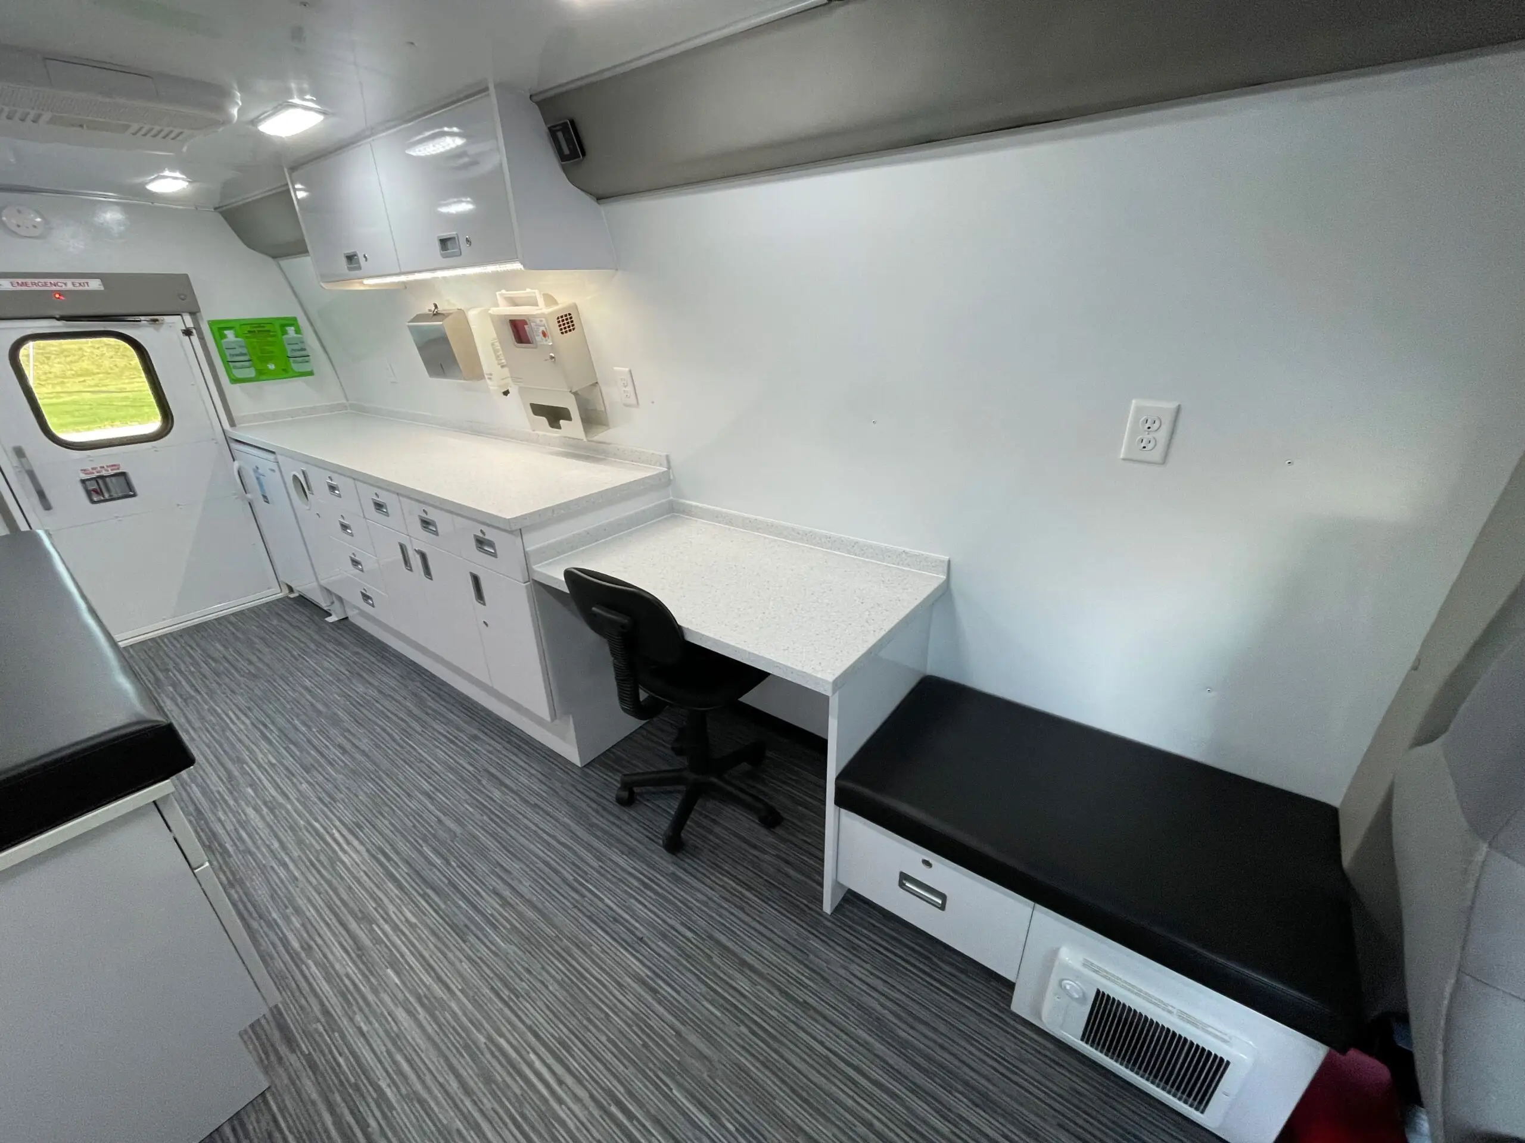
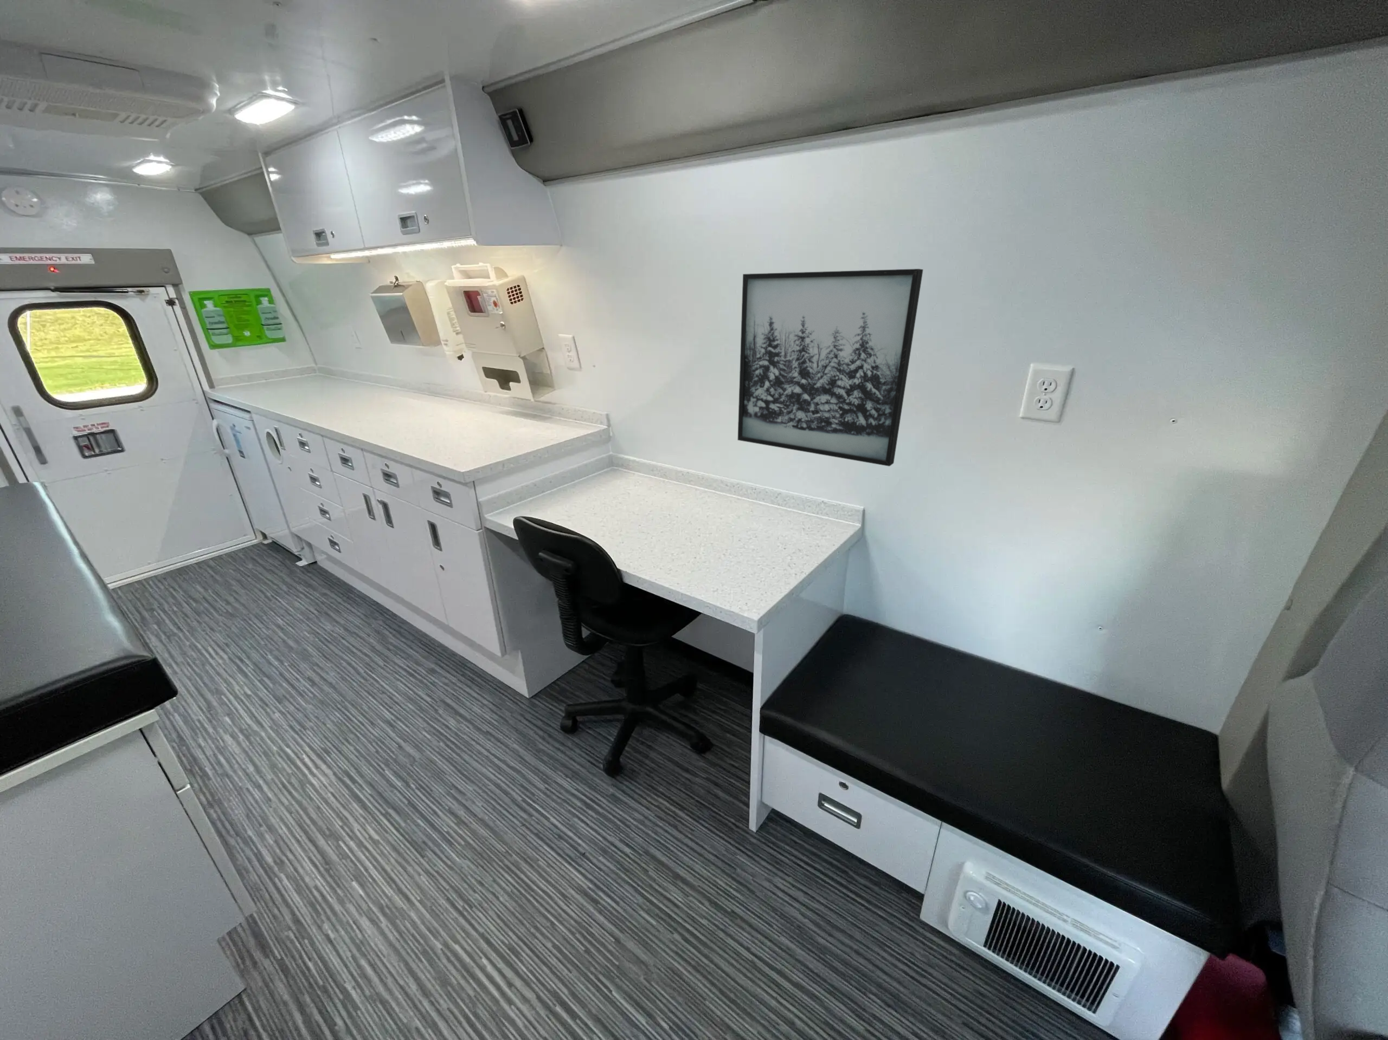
+ wall art (816, 367)
